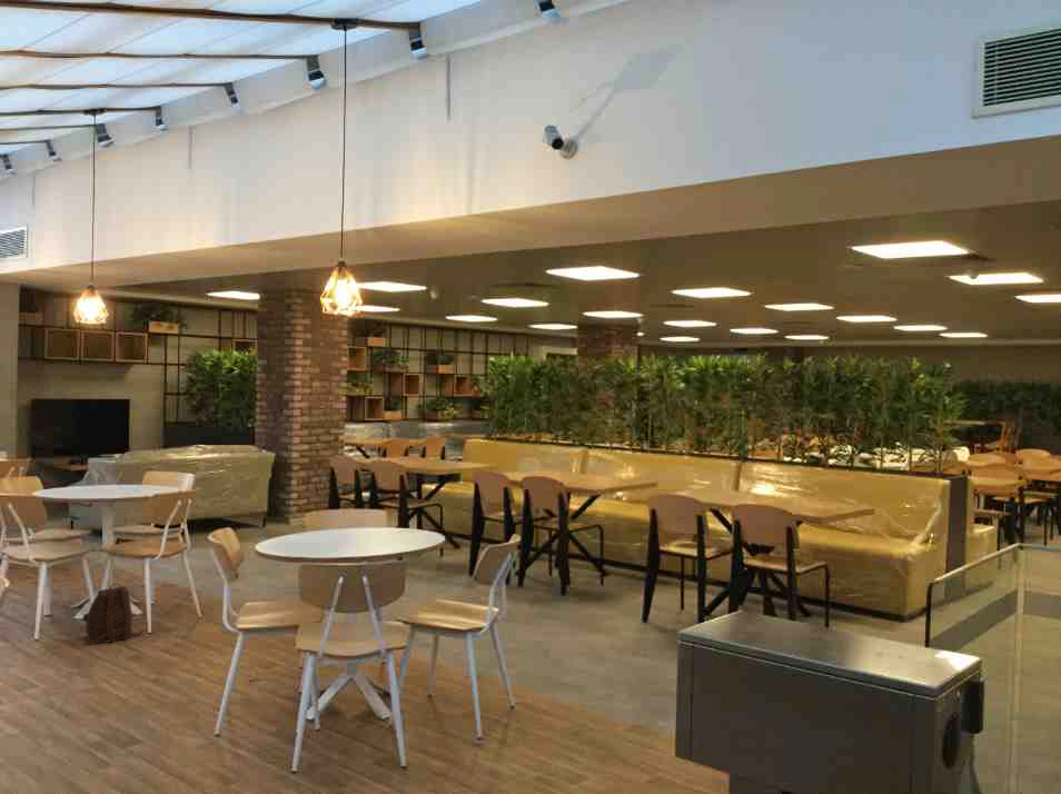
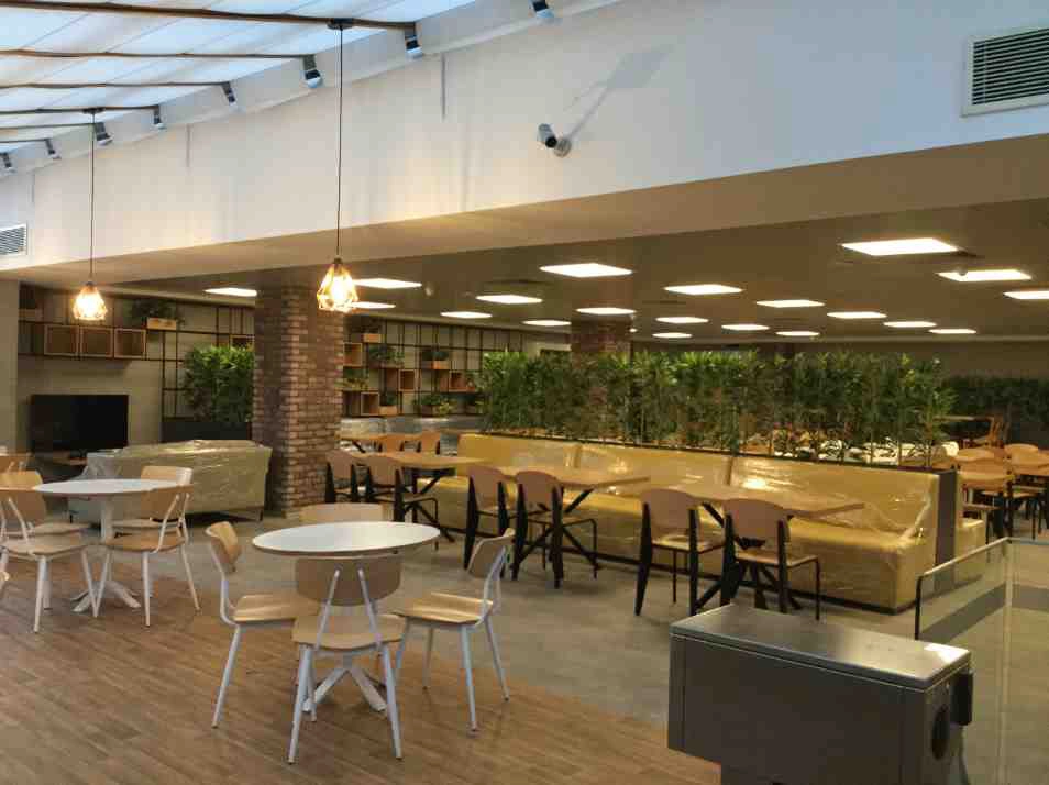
- backpack (109, 609)
